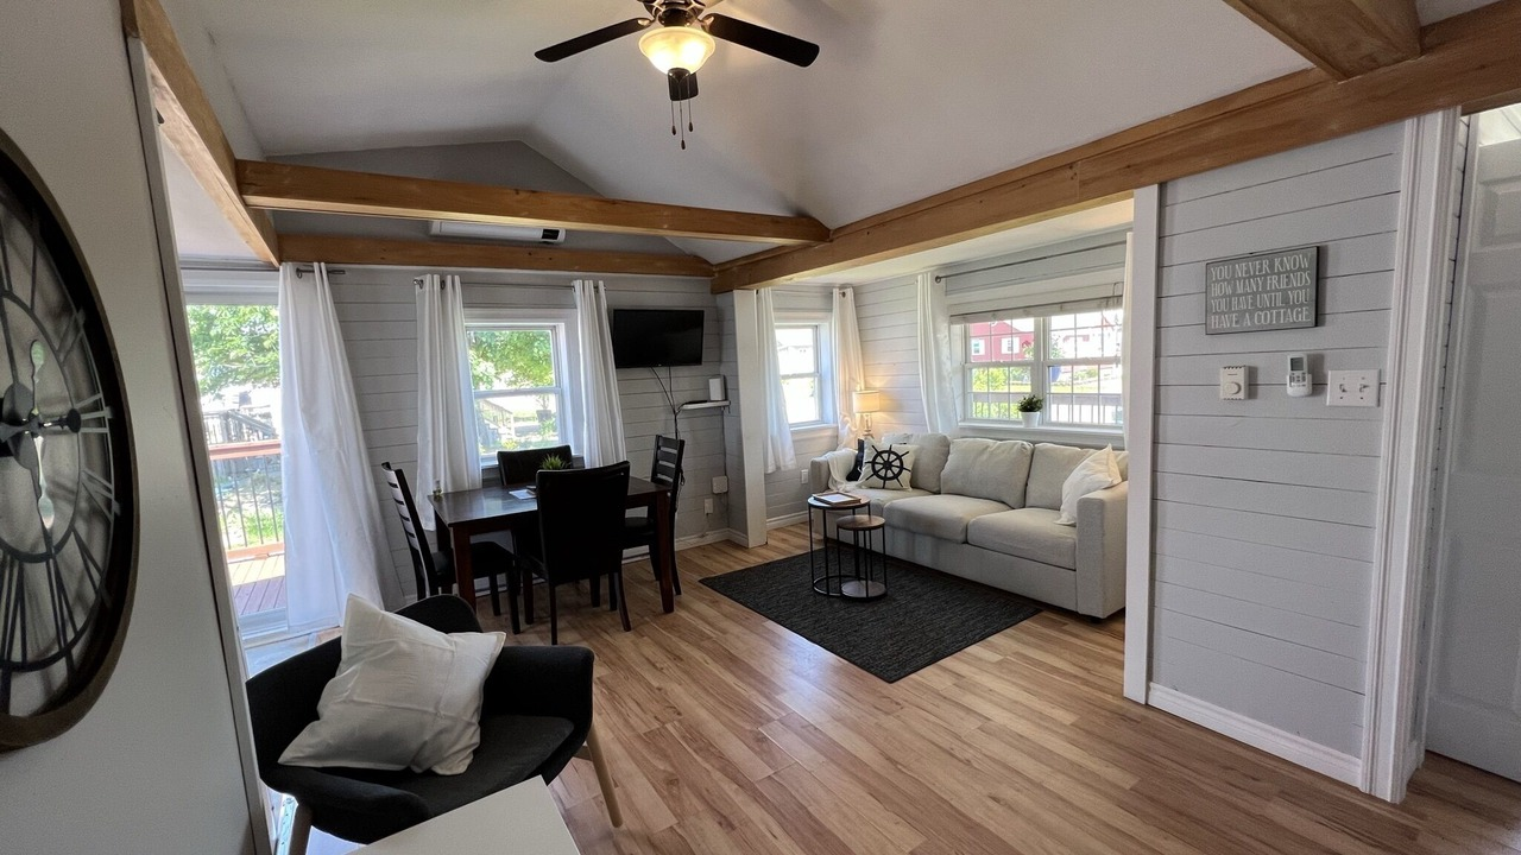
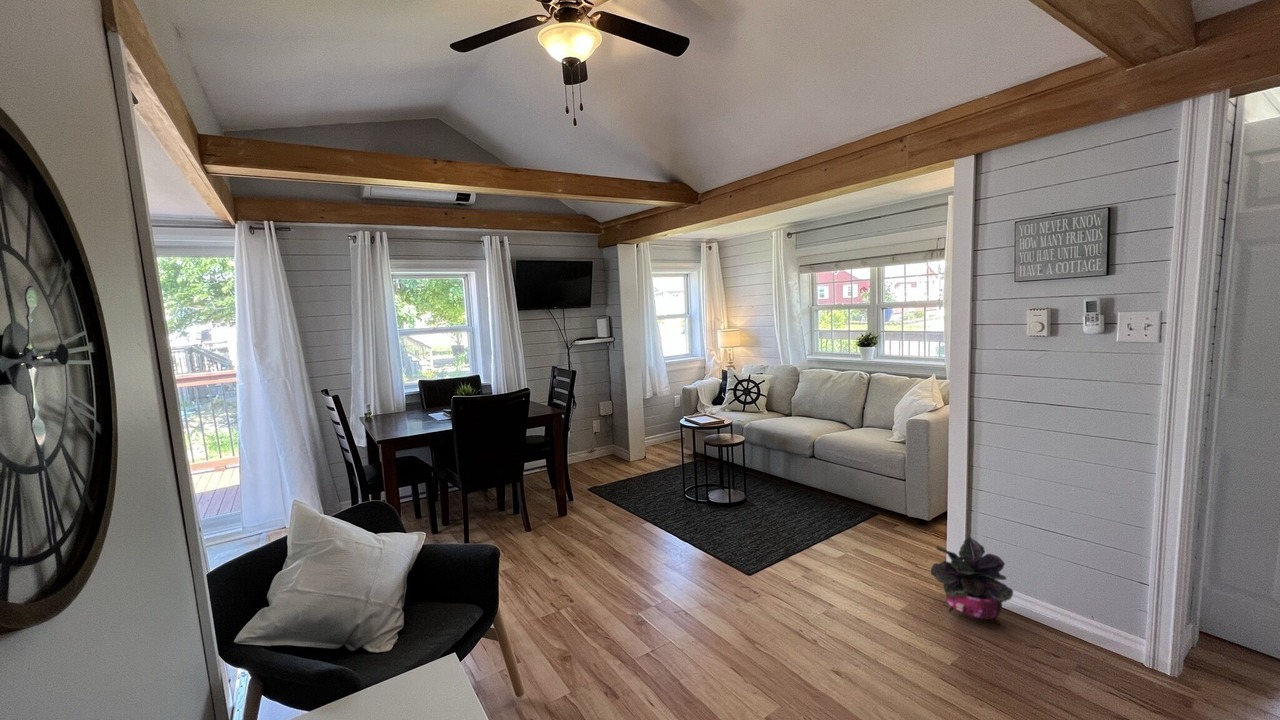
+ potted plant (972, 579)
